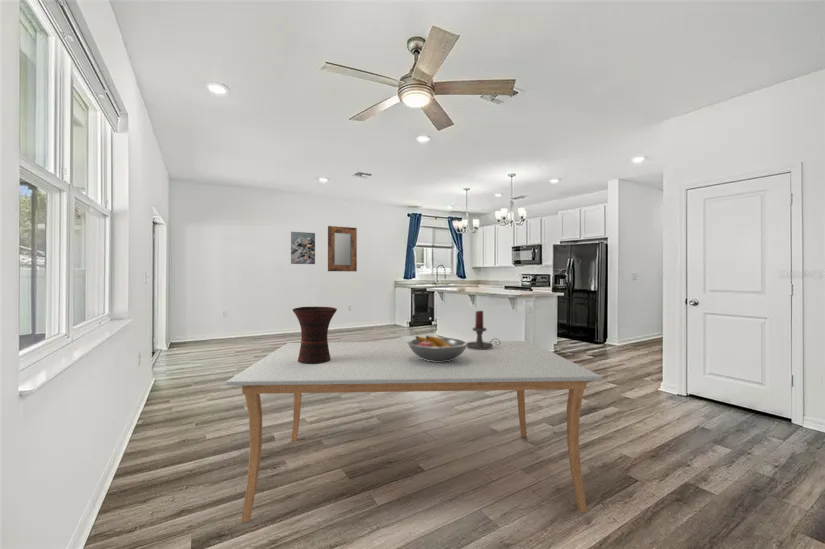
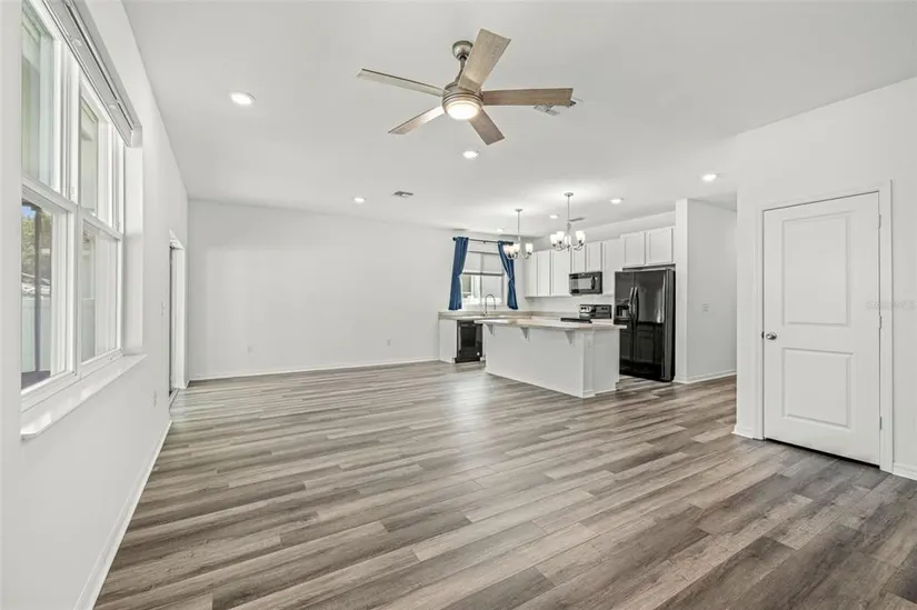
- candle holder (483, 328)
- home mirror (342, 249)
- fruit bowl (437, 348)
- wall art (303, 248)
- dining table (413, 391)
- vase (315, 333)
